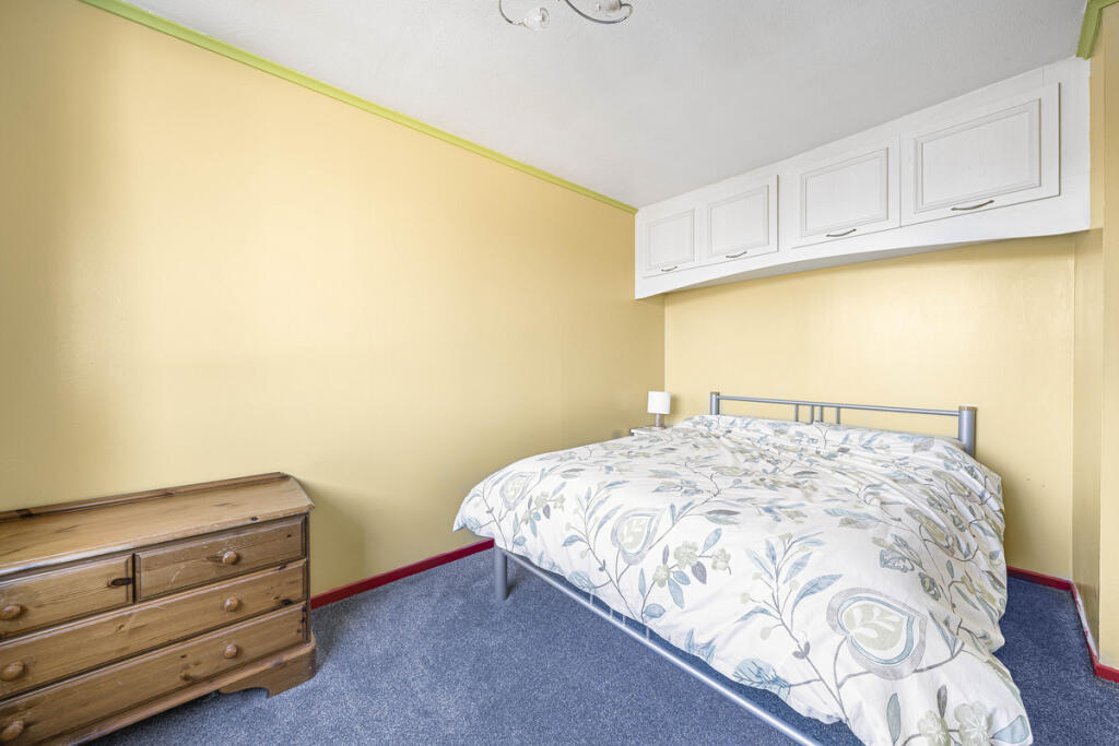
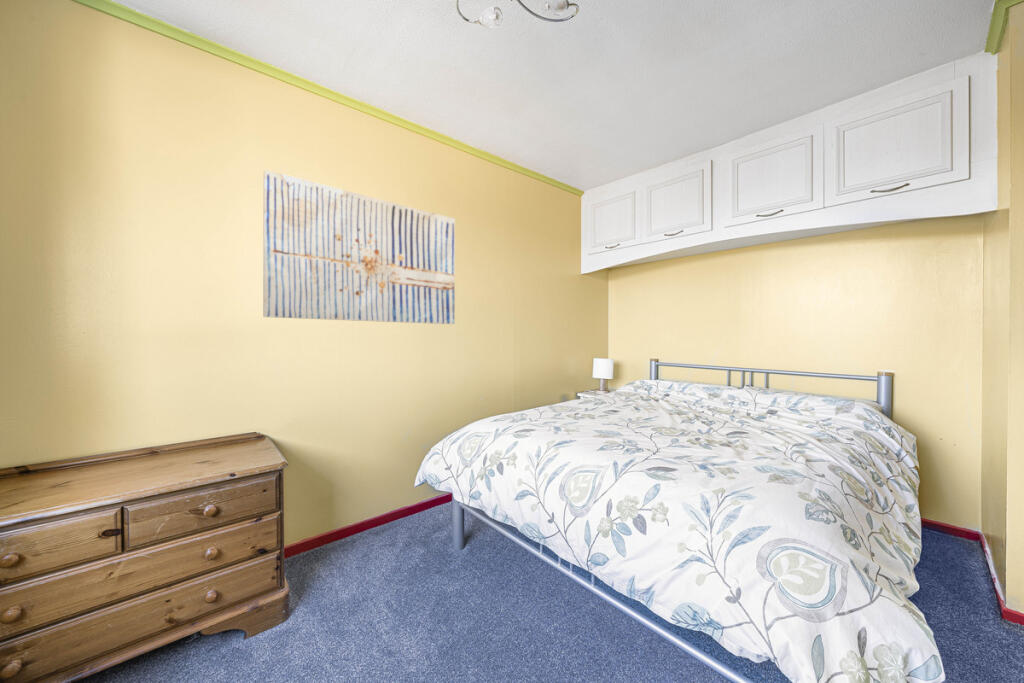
+ wall art (374, 259)
